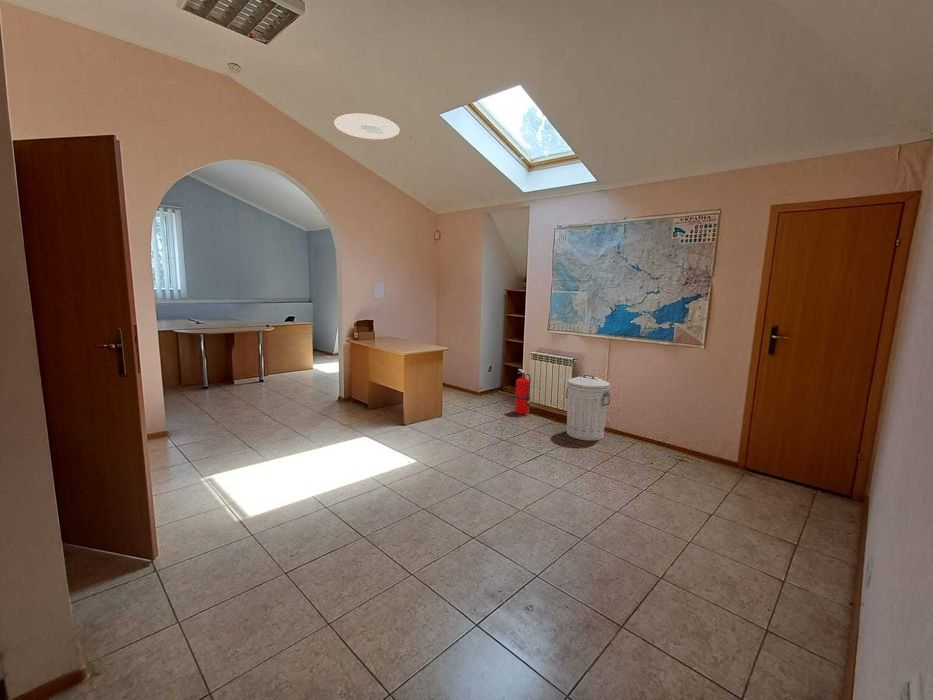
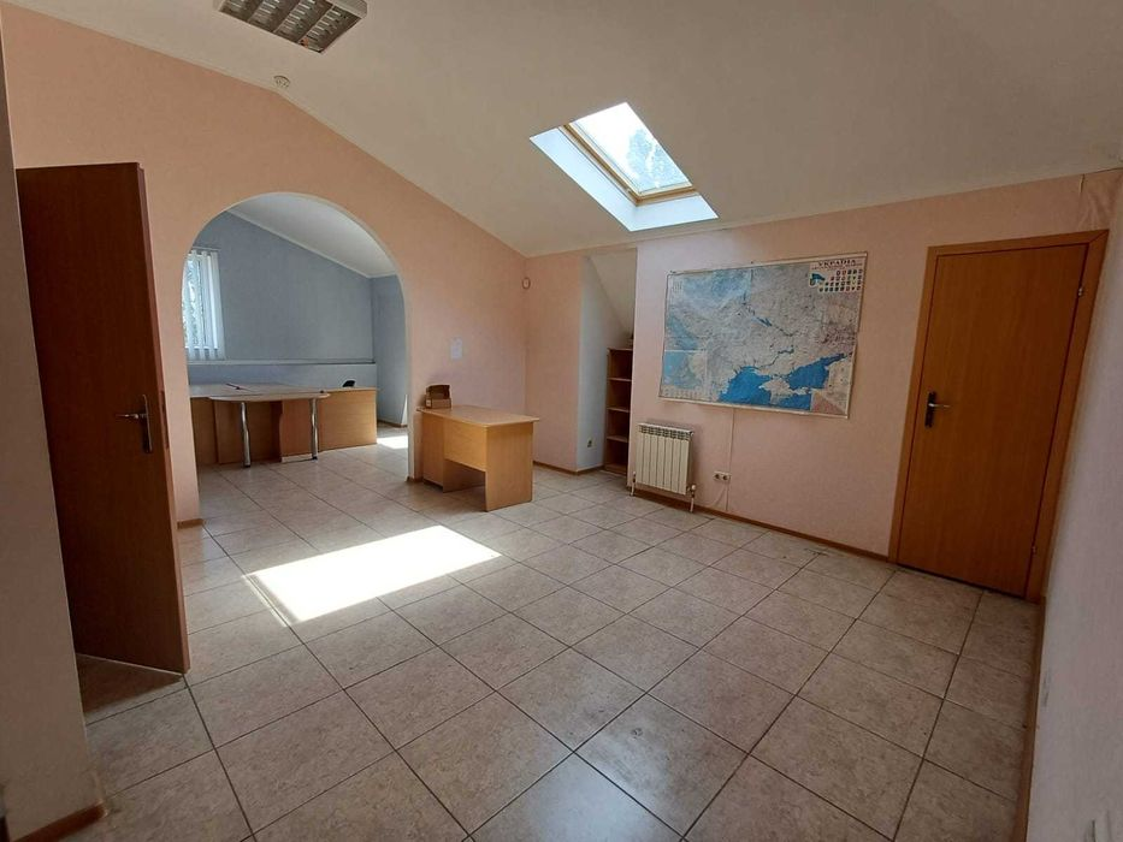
- trash can (586, 405)
- ceiling light (367, 124)
- fire extinguisher (523, 391)
